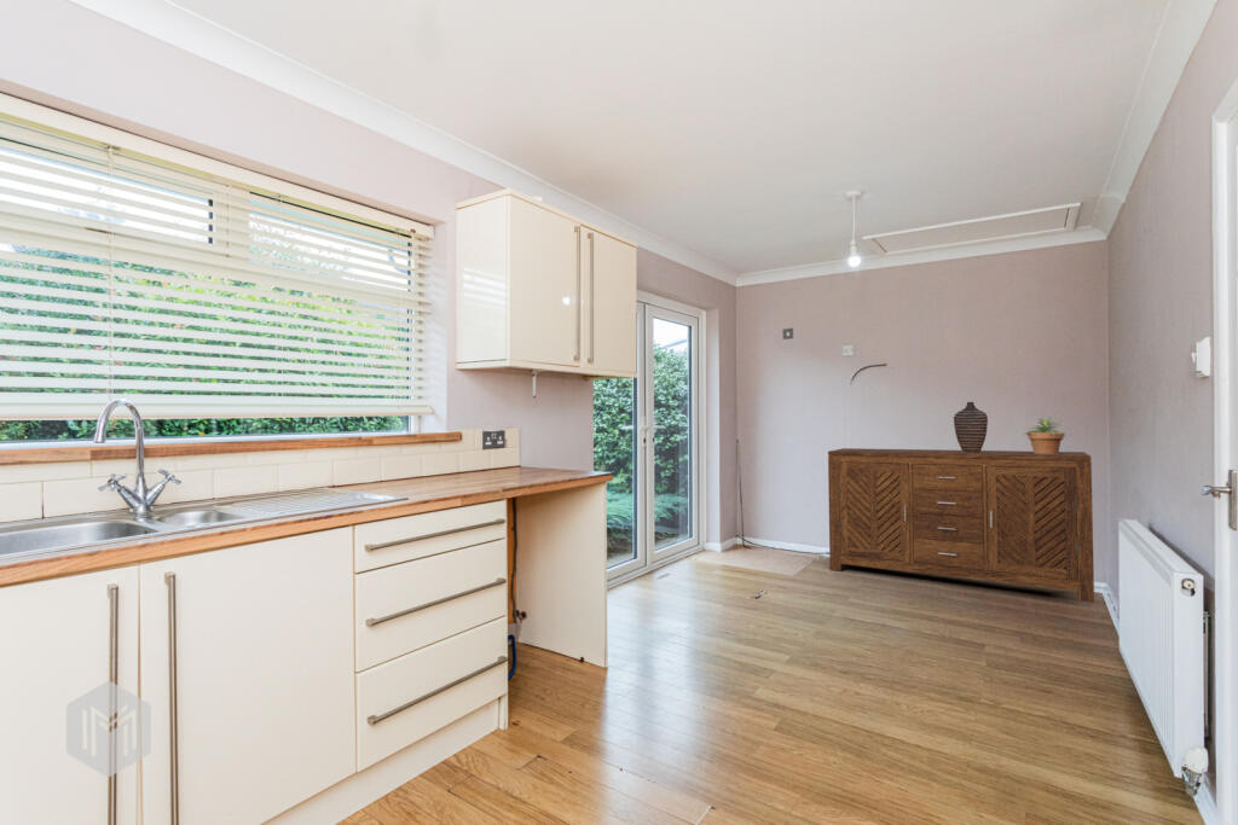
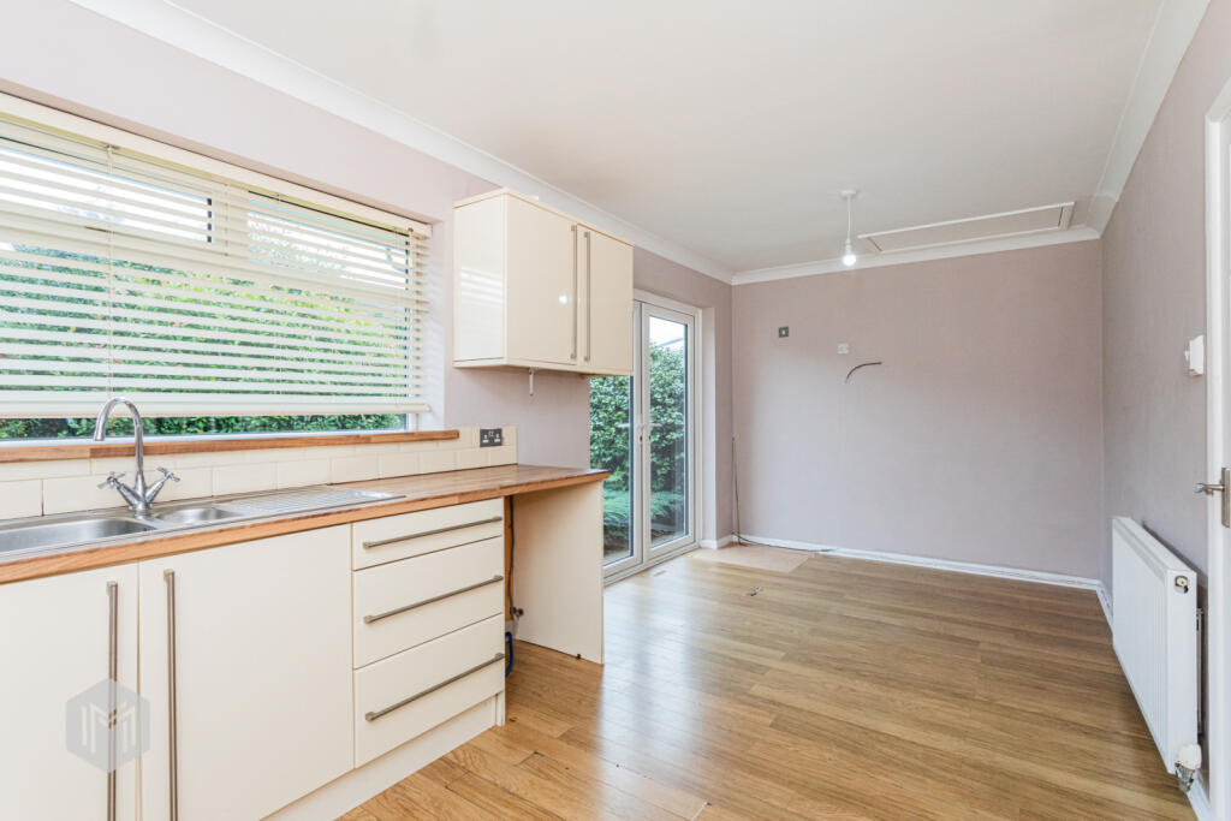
- potted plant (1047, 434)
- decorative vase (970, 426)
- sideboard (950, 515)
